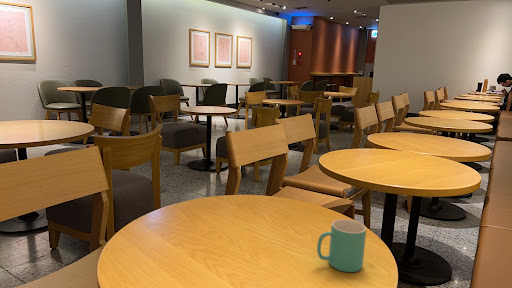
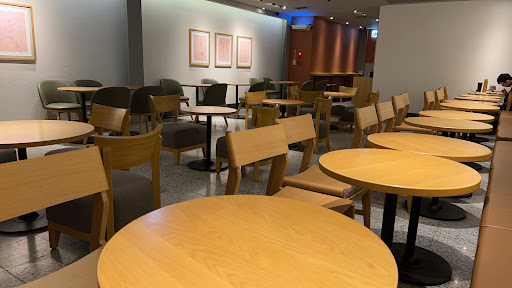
- mug (340, 245)
